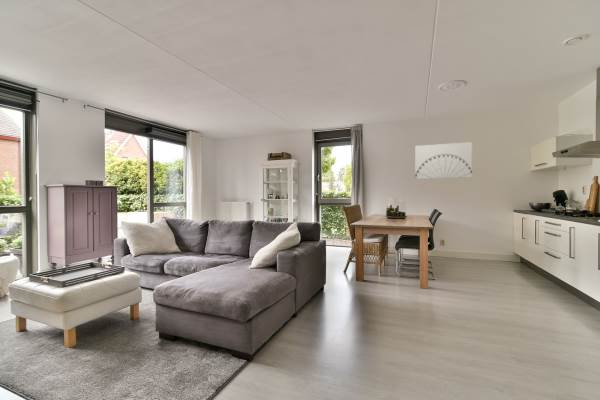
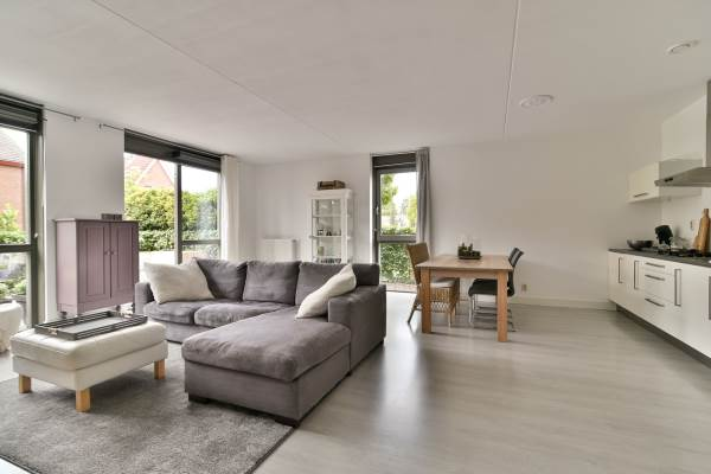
- wall art (442, 161)
